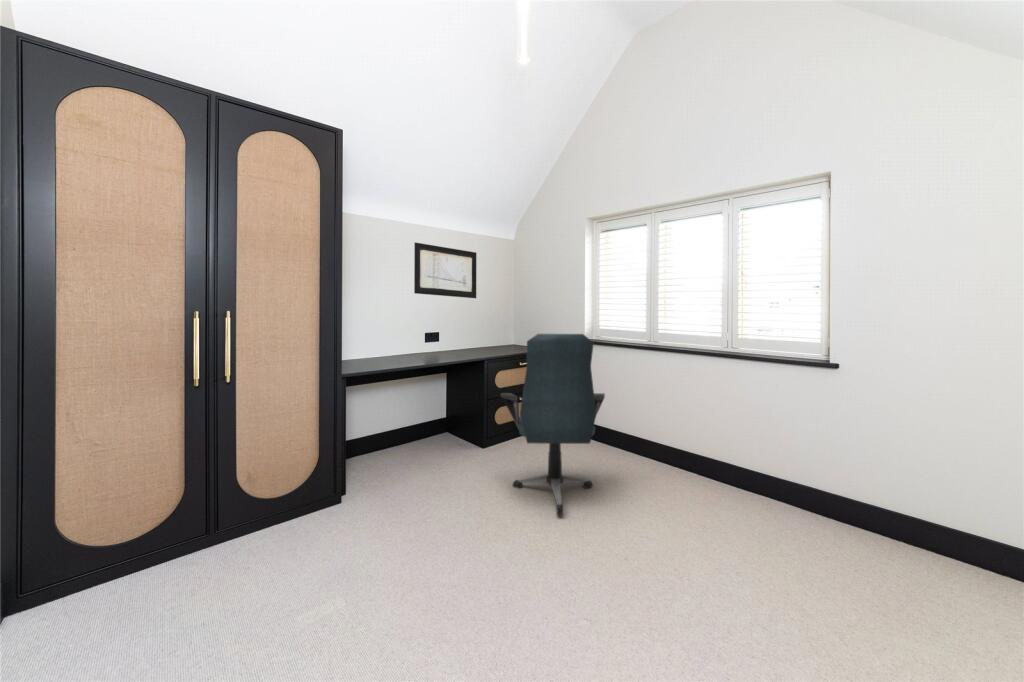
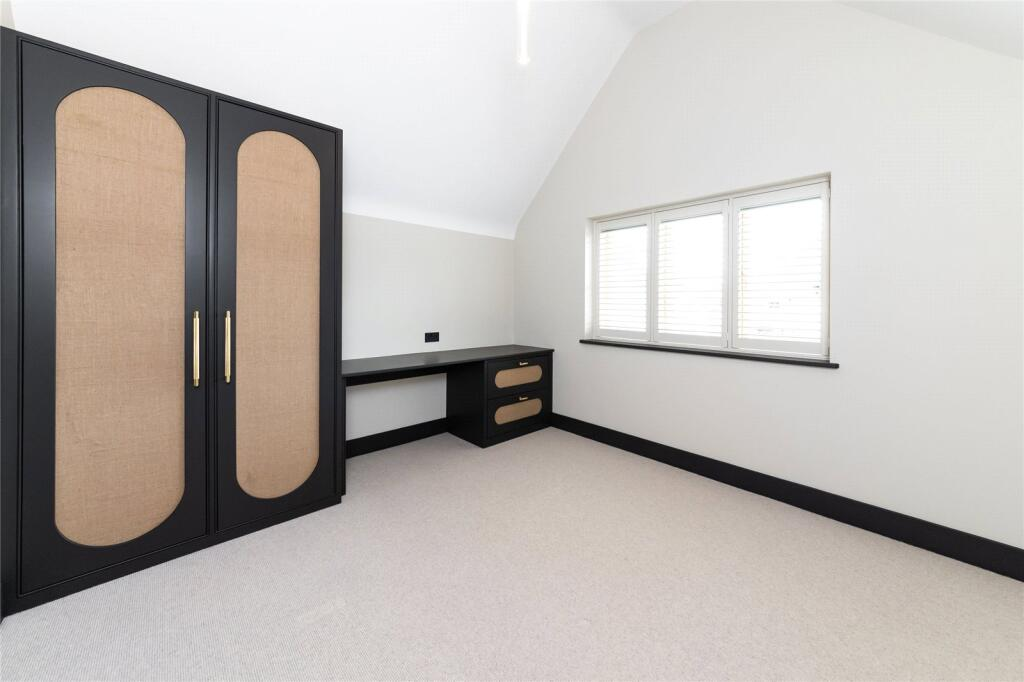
- wall art (447, 271)
- office chair (555, 416)
